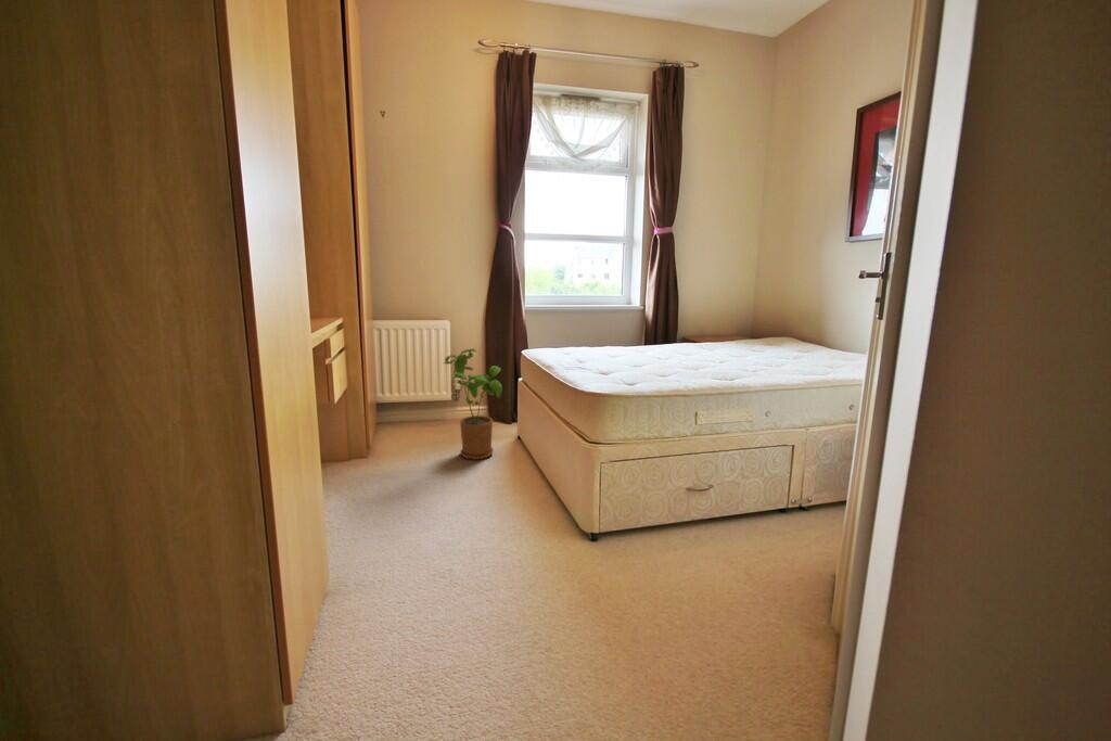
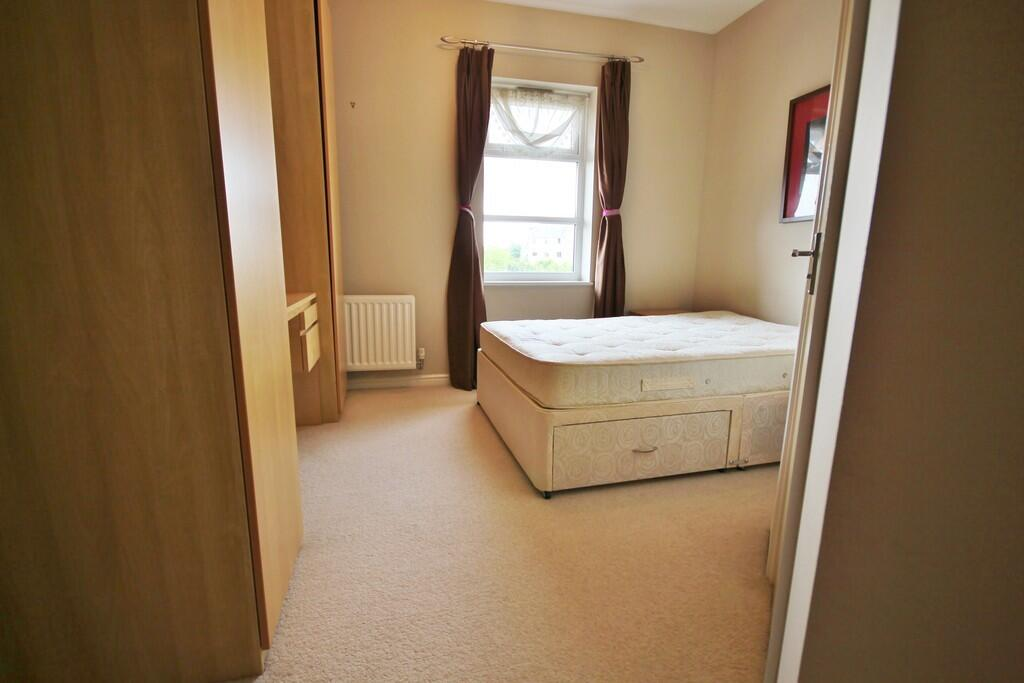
- house plant (477, 403)
